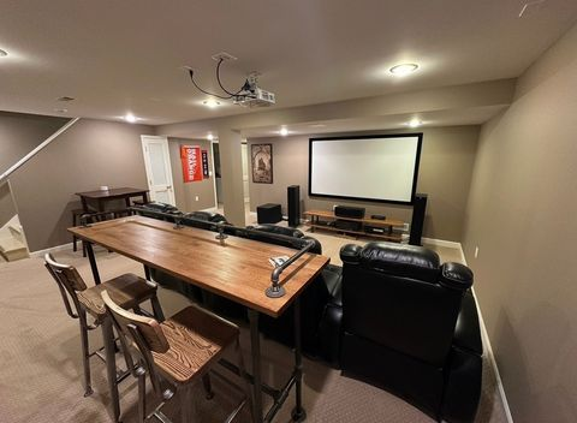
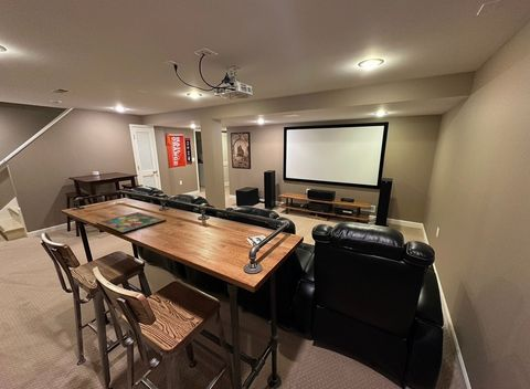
+ framed painting (131, 221)
